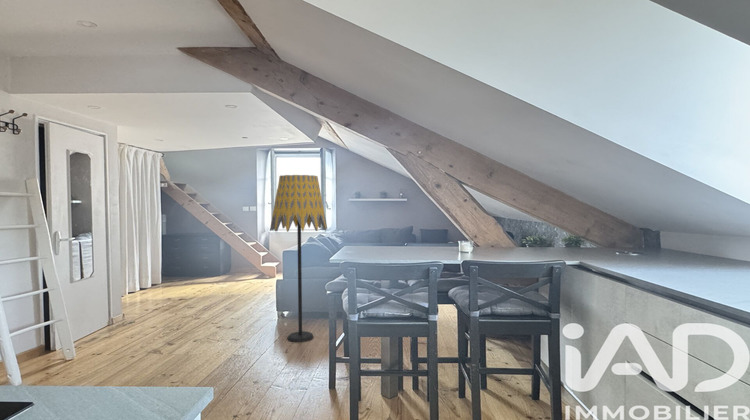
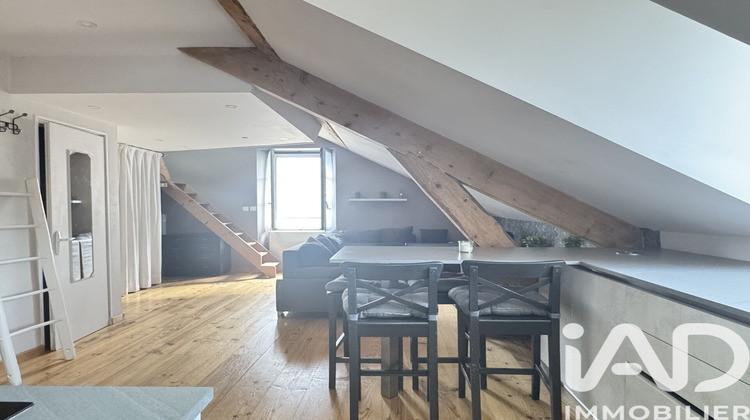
- floor lamp (299, 257)
